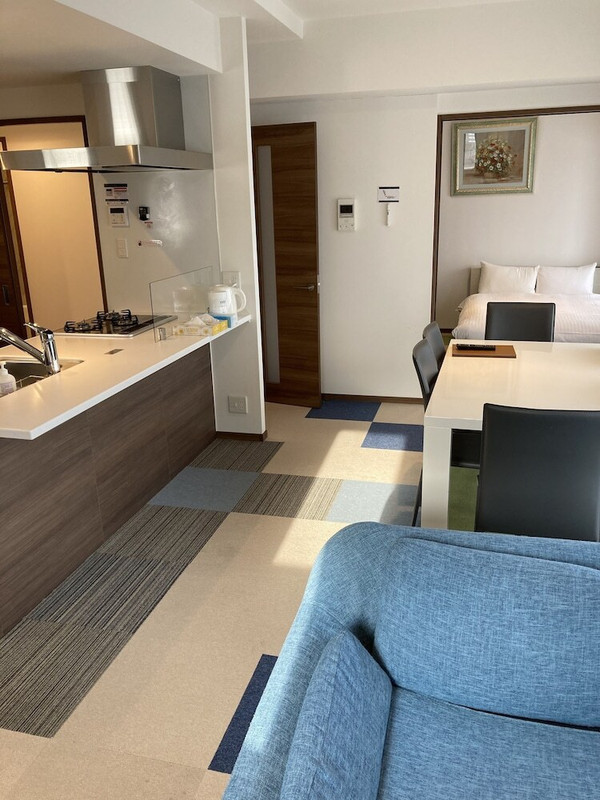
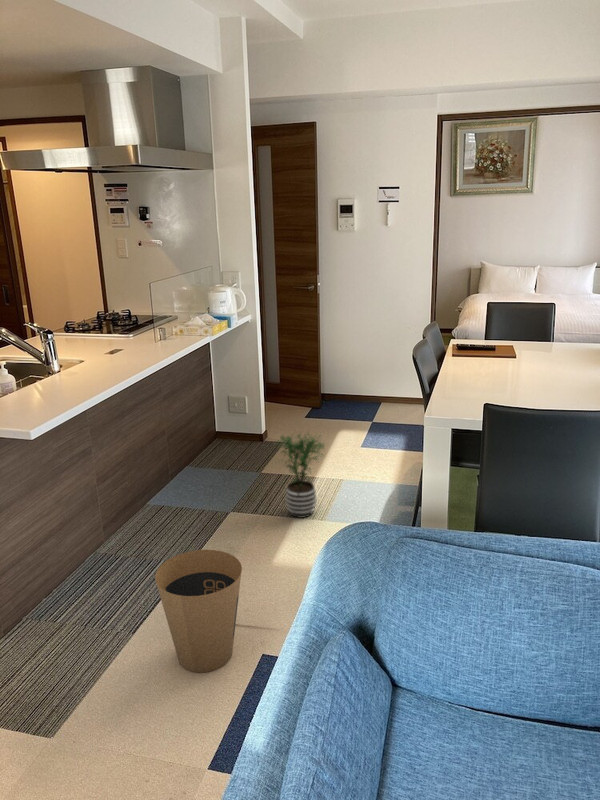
+ potted plant (301, 472)
+ trash can (202, 613)
